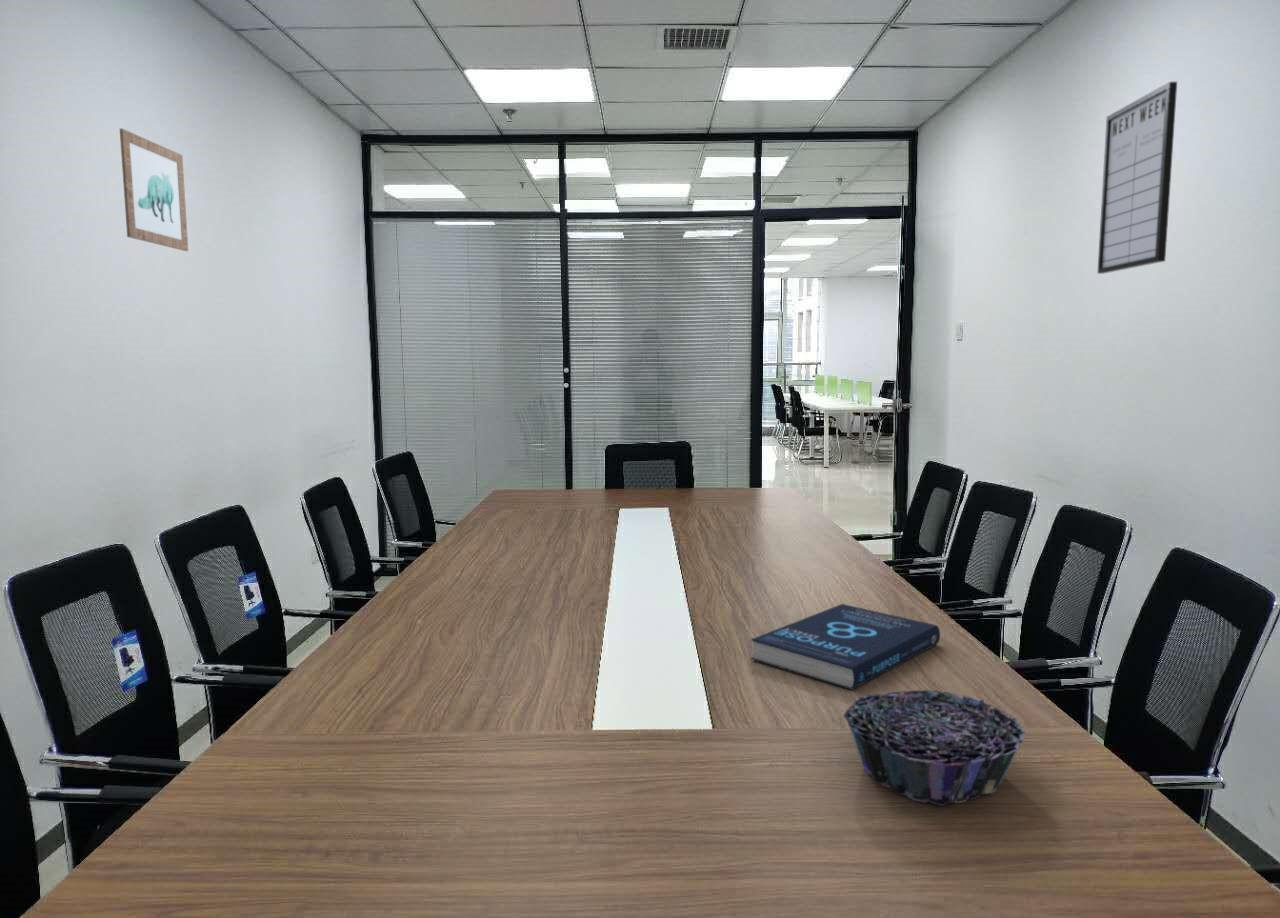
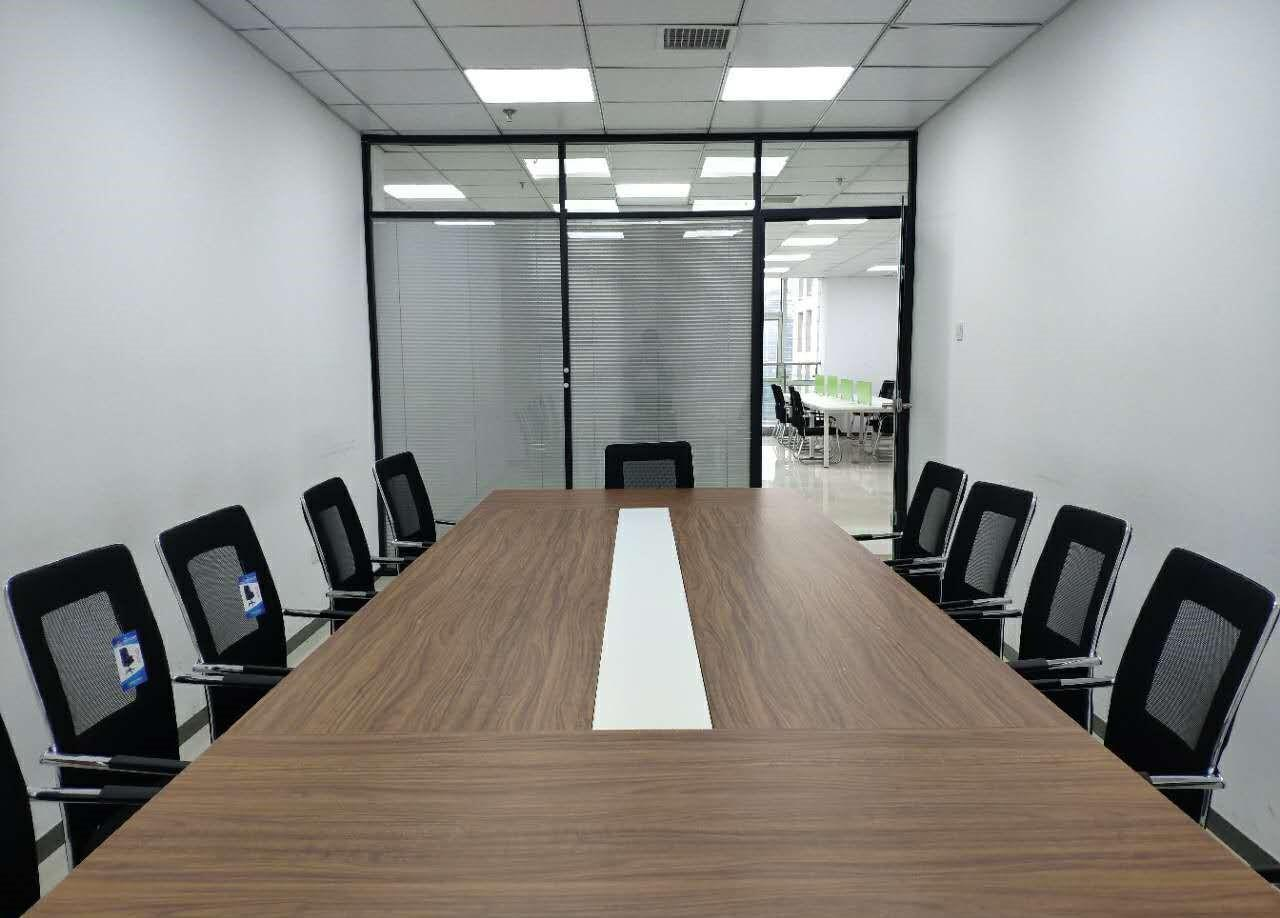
- book (847, 642)
- wall art (156, 193)
- decorative bowl (931, 745)
- writing board (1134, 184)
